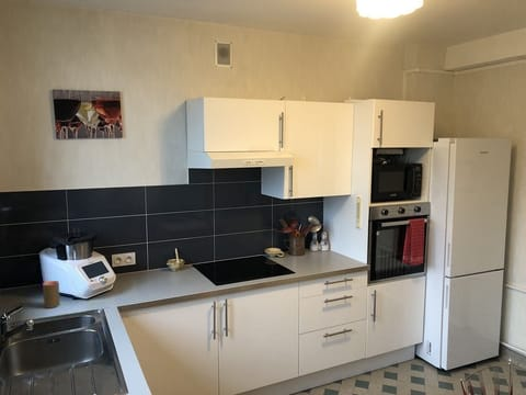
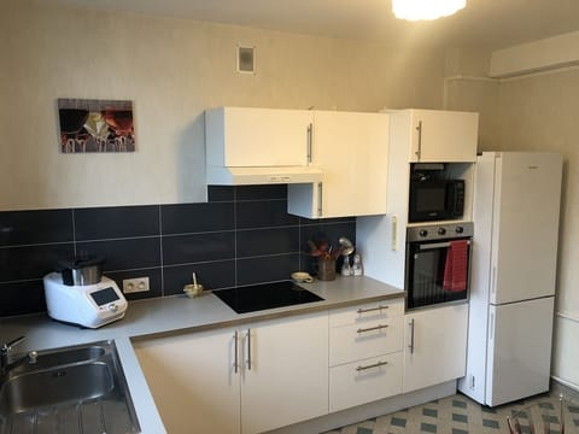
- cup (50, 294)
